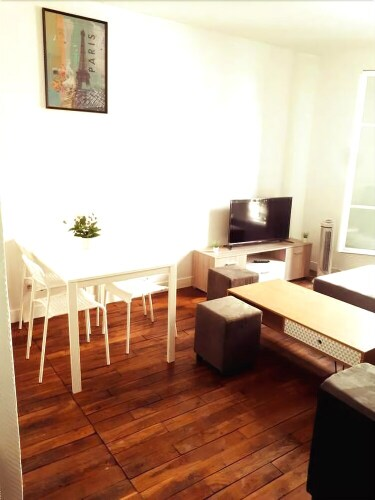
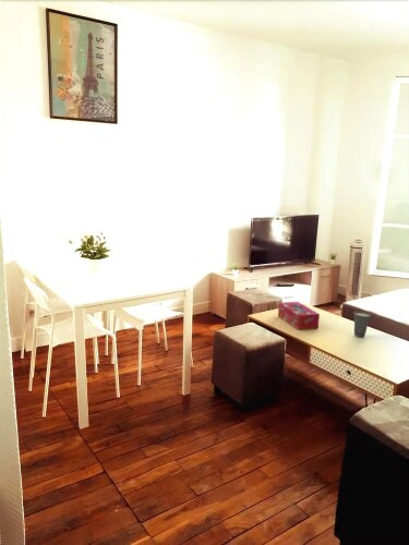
+ cup (360, 325)
+ tissue box (298, 315)
